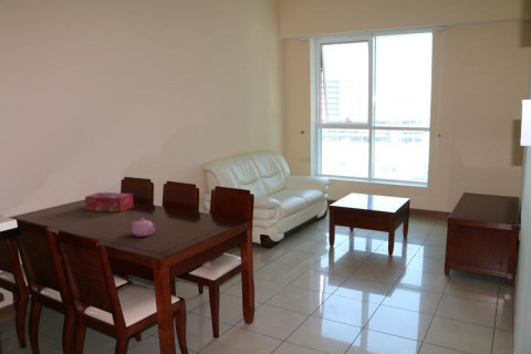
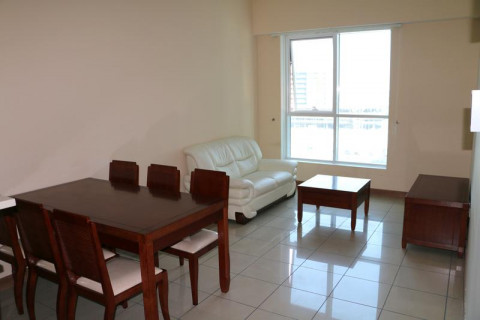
- tissue box (108, 201)
- teapot (143, 226)
